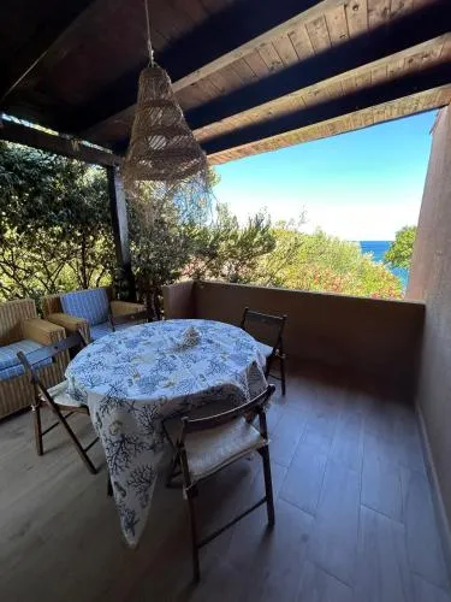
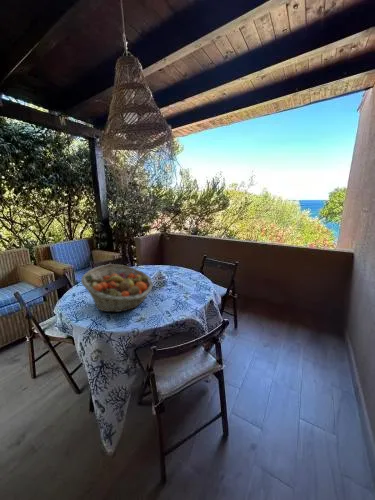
+ fruit basket (119, 285)
